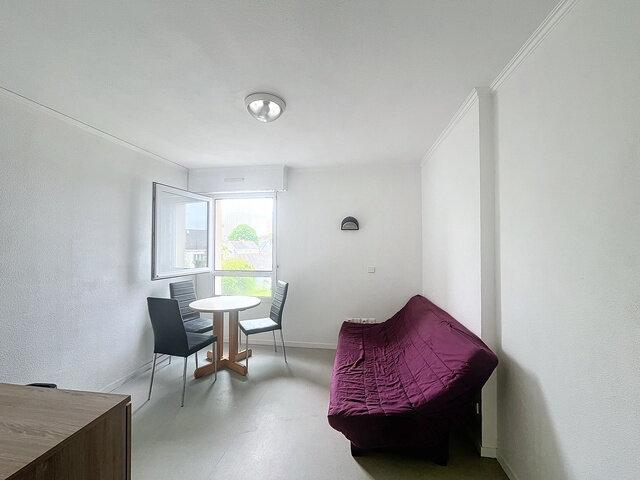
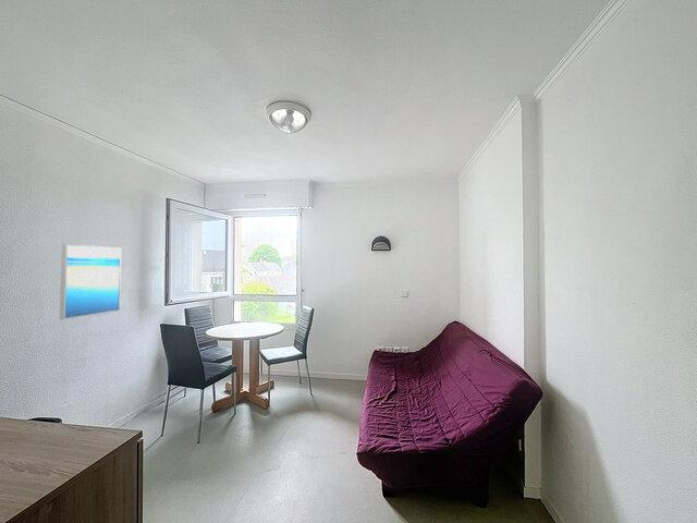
+ wall art (93, 280)
